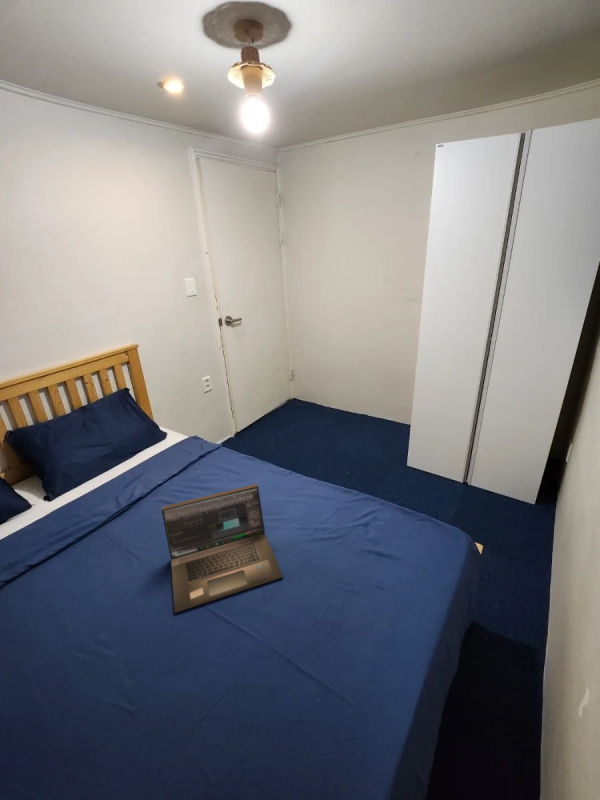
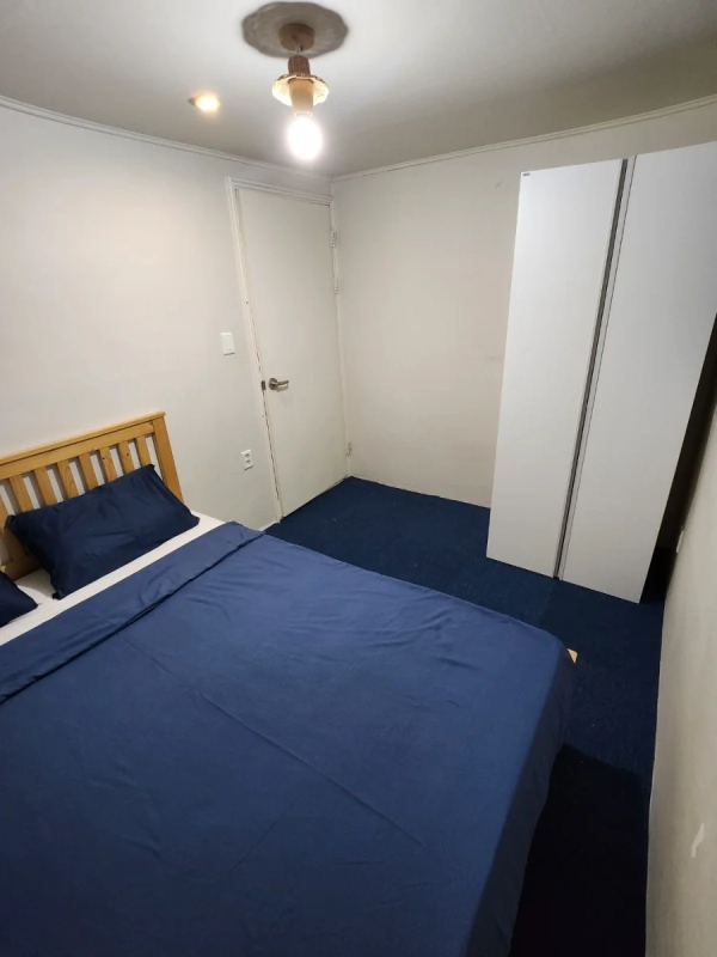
- laptop (220, 541)
